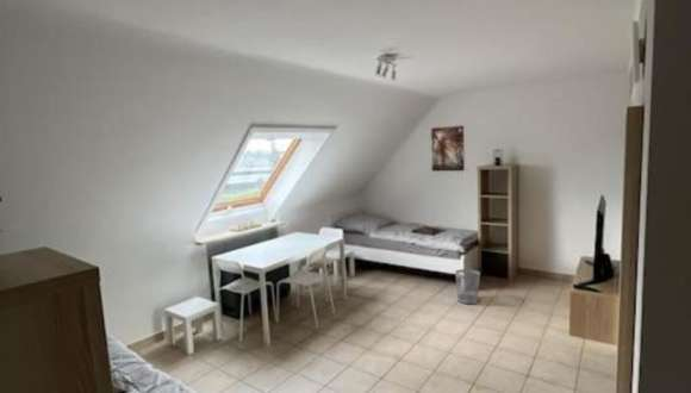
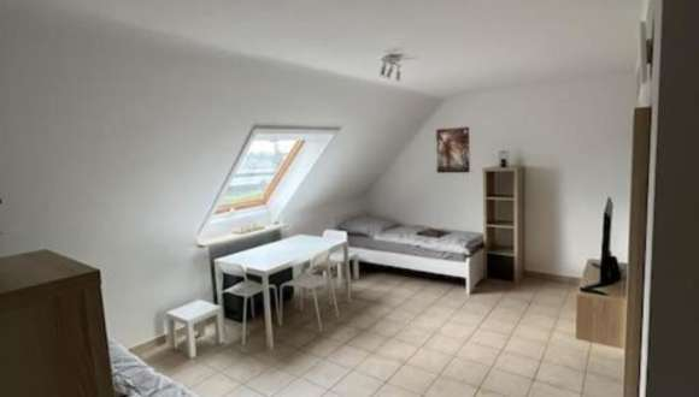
- wastebasket (467, 286)
